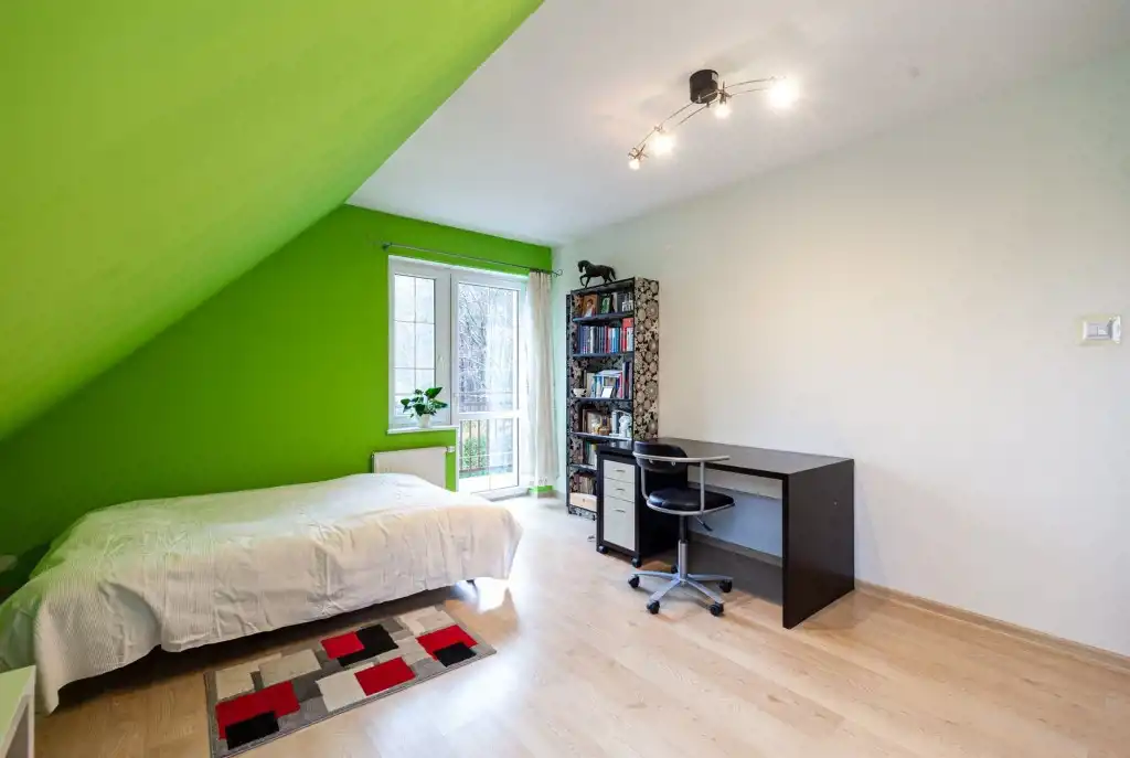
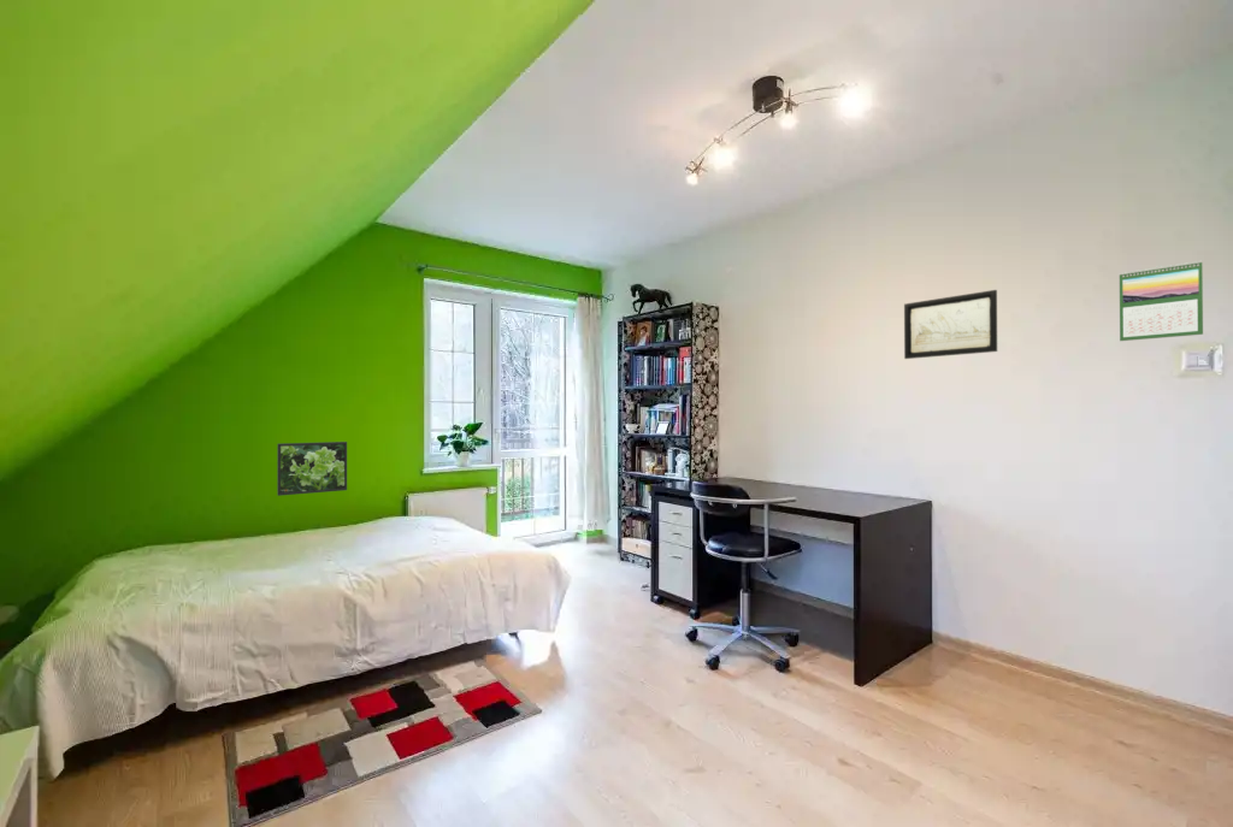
+ wall art (948, 326)
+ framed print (313, 467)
+ calendar (1158, 301)
